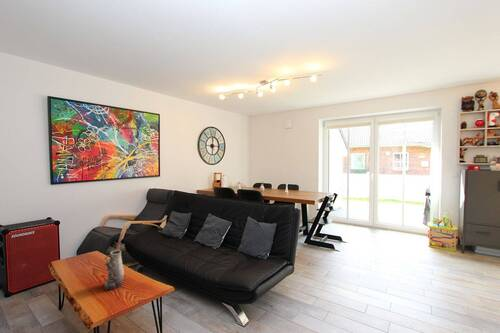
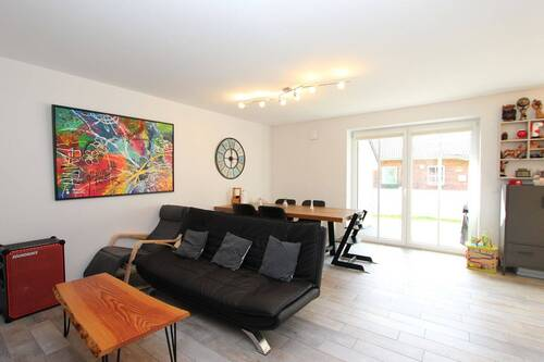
- vase (114, 268)
